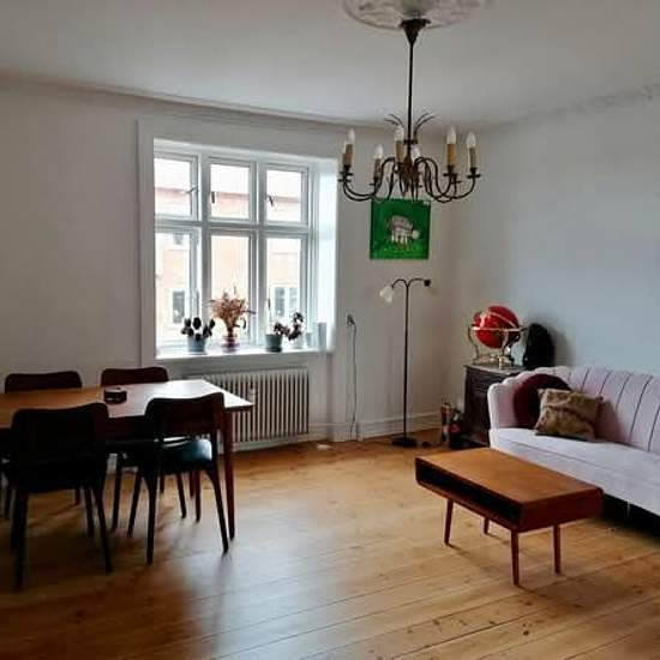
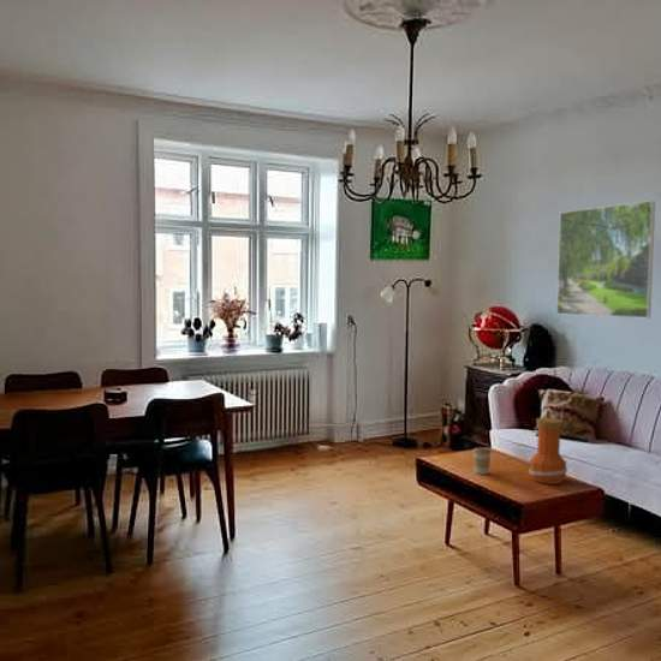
+ coffee cup (481, 459)
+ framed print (602, 261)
+ vase (548, 449)
